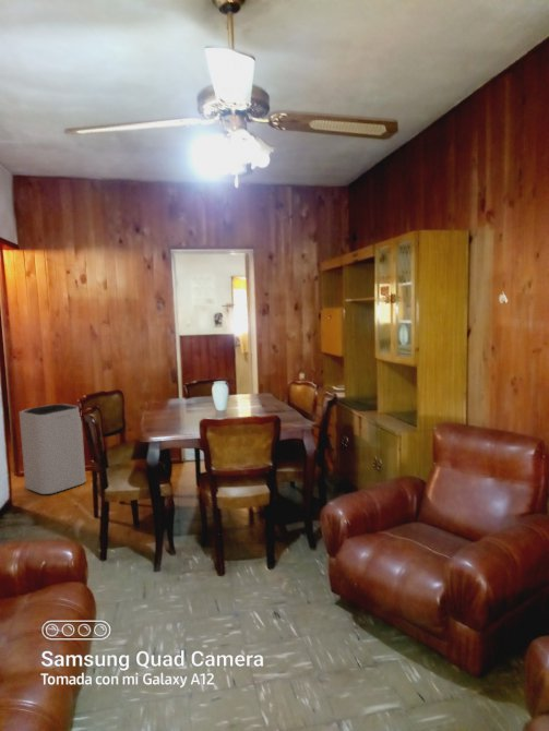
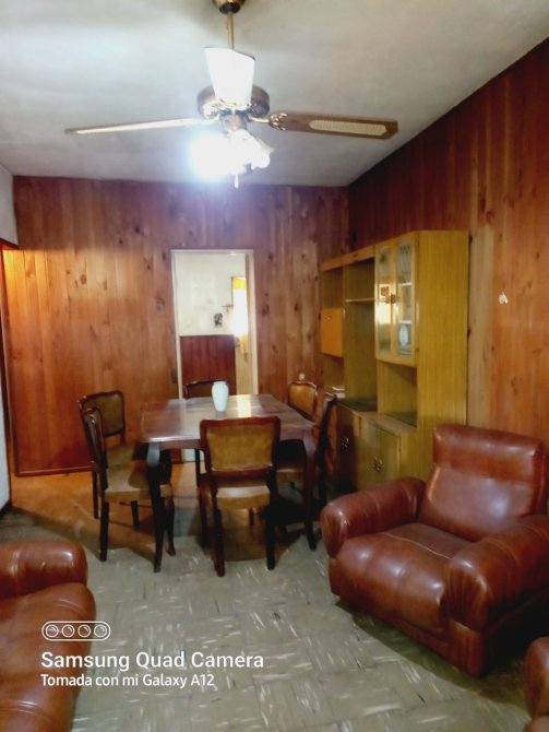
- trash can (52, 446)
